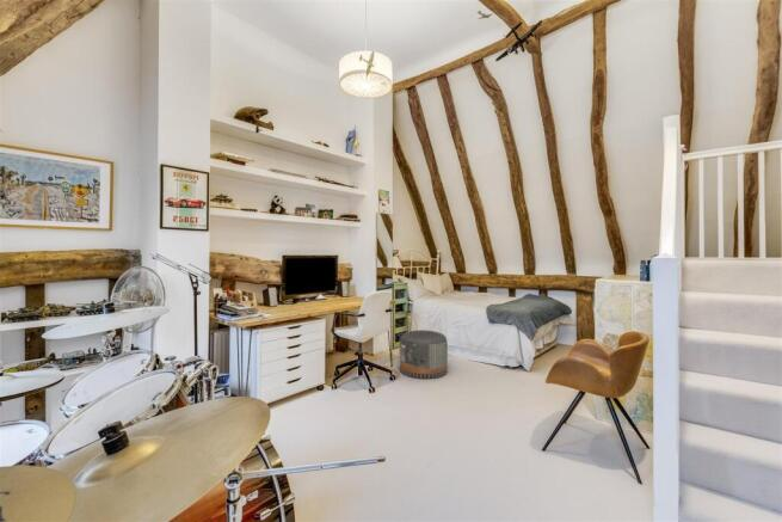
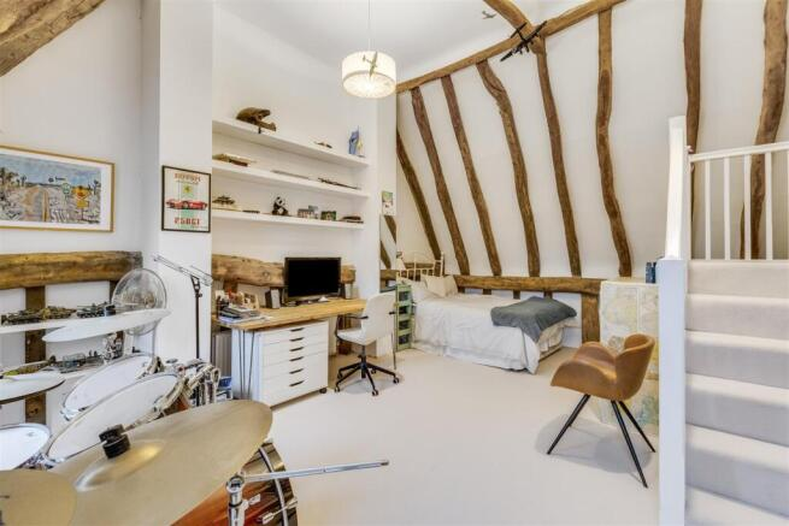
- pouf (423, 350)
